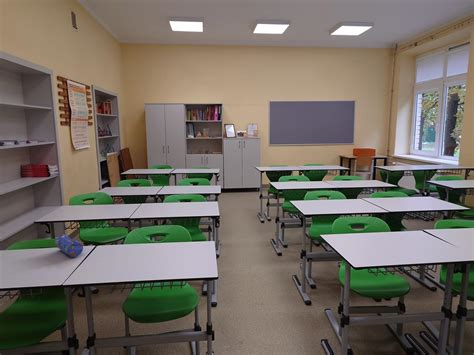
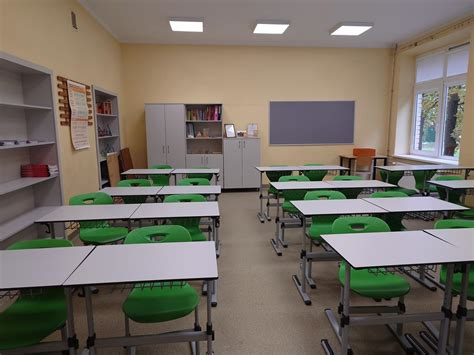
- pencil case (68, 245)
